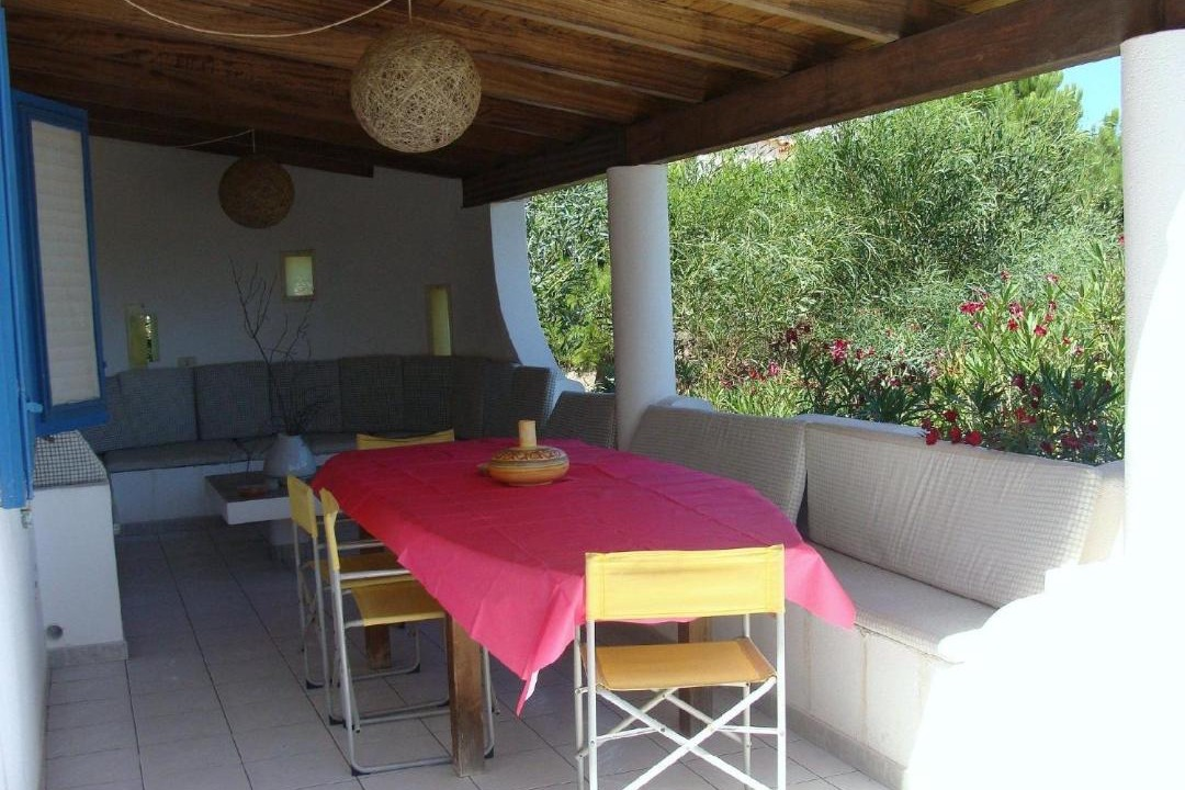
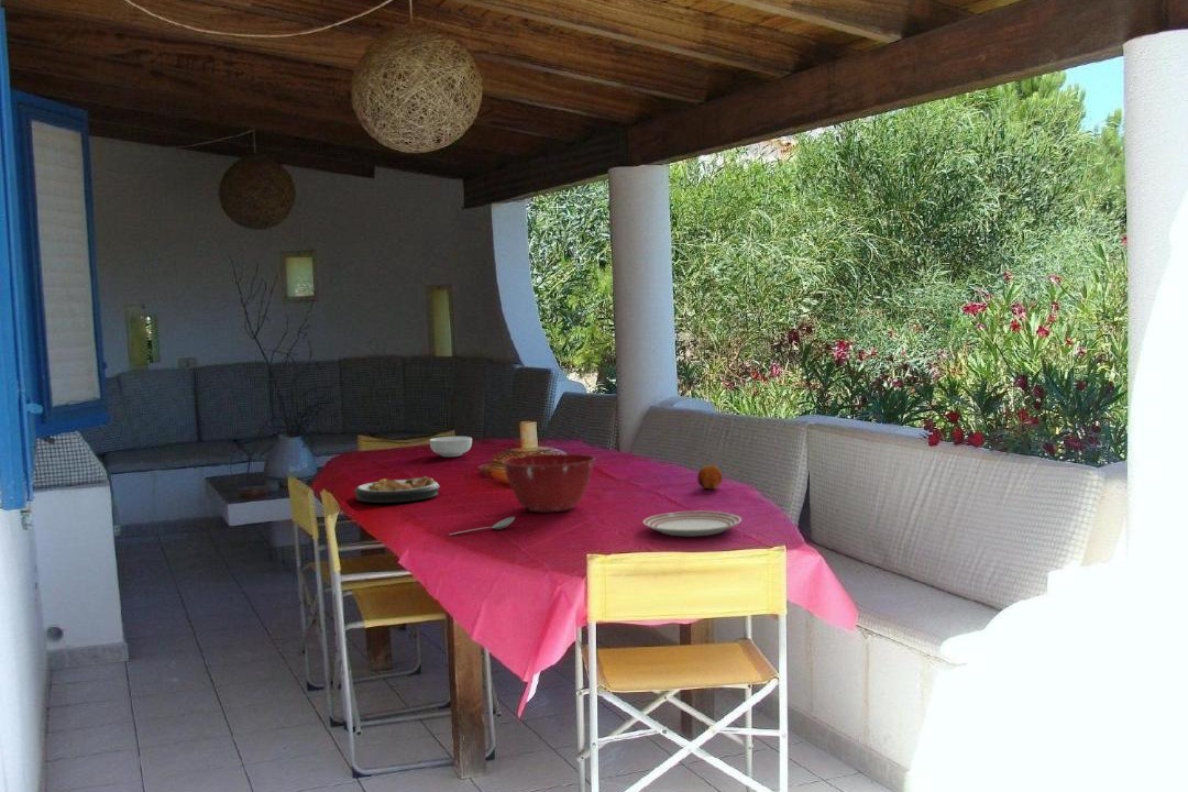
+ cereal bowl (451, 447)
+ mixing bowl (549, 483)
+ plate (397, 486)
+ dinner plate (692, 525)
+ fruit (710, 476)
+ spoon (482, 528)
